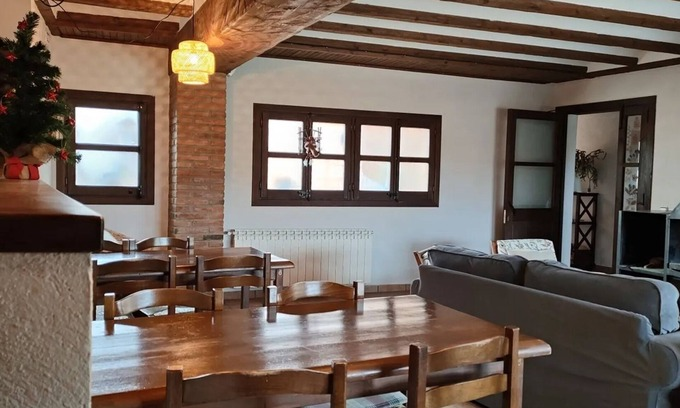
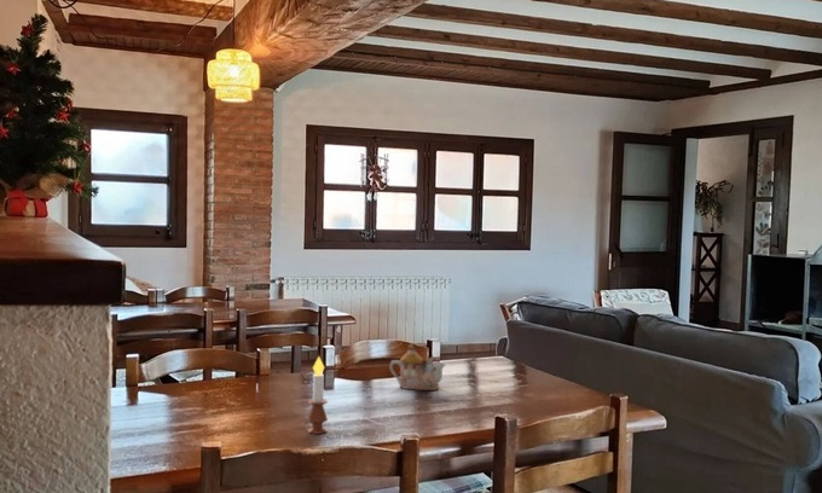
+ candle (318, 393)
+ teapot (417, 365)
